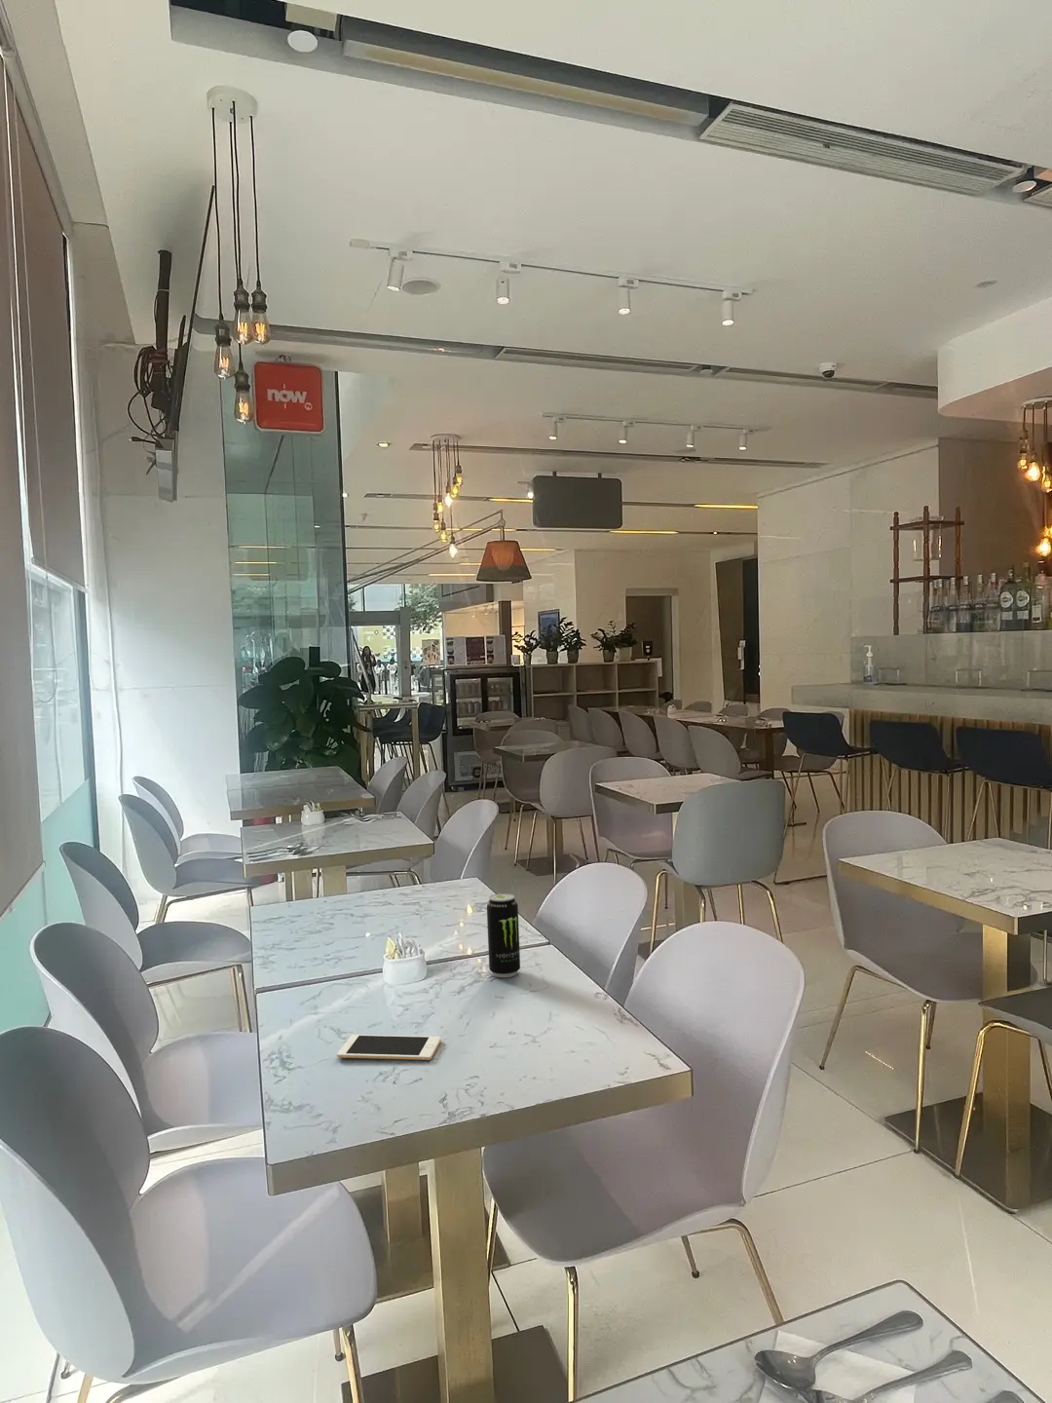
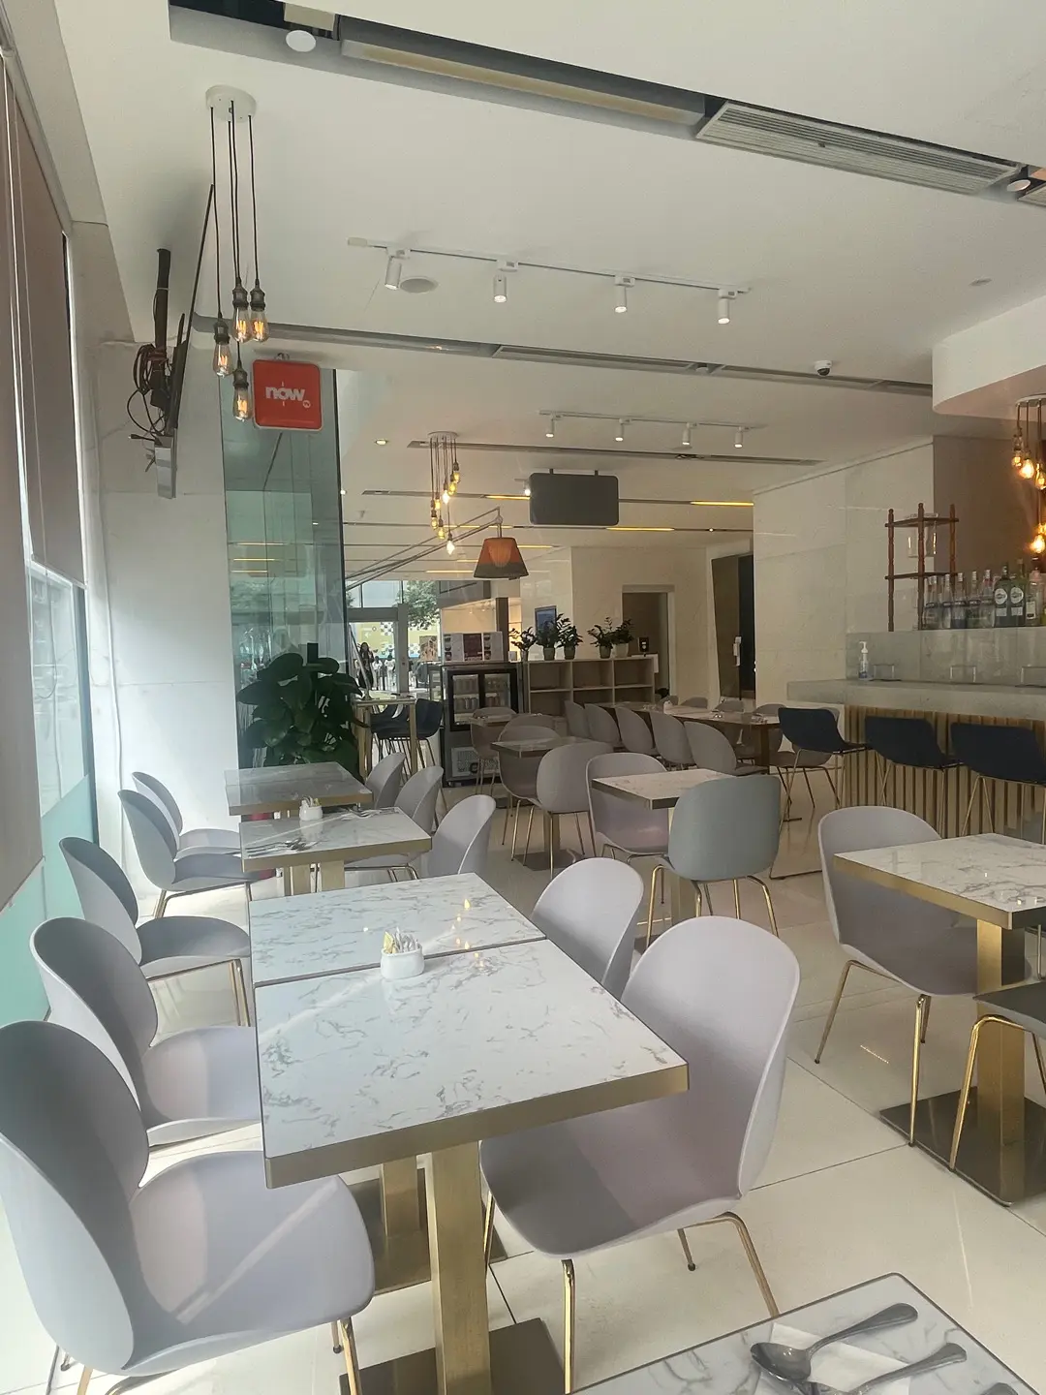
- beverage can (503, 935)
- cell phone (390, 1046)
